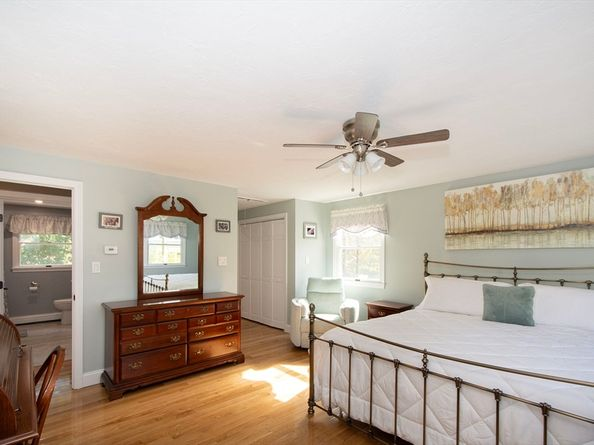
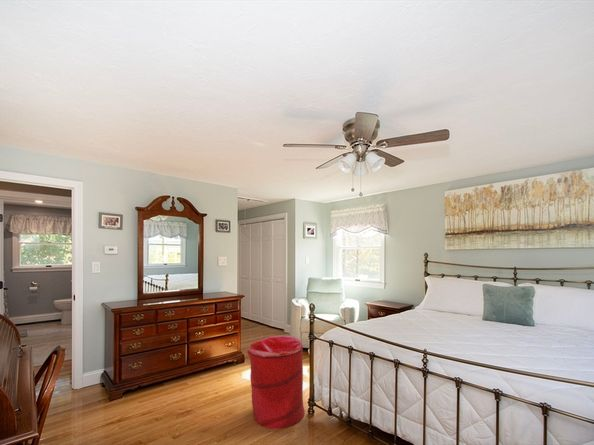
+ laundry hamper (276, 378)
